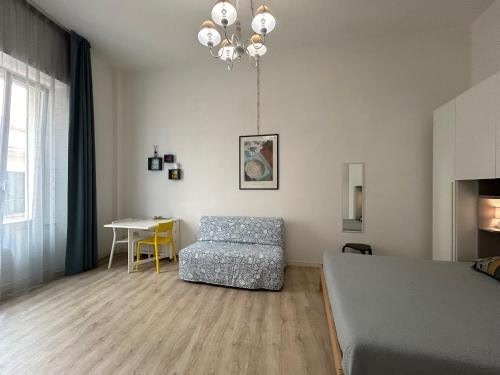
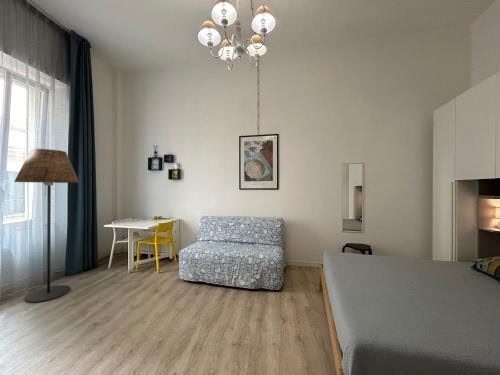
+ floor lamp (49, 222)
